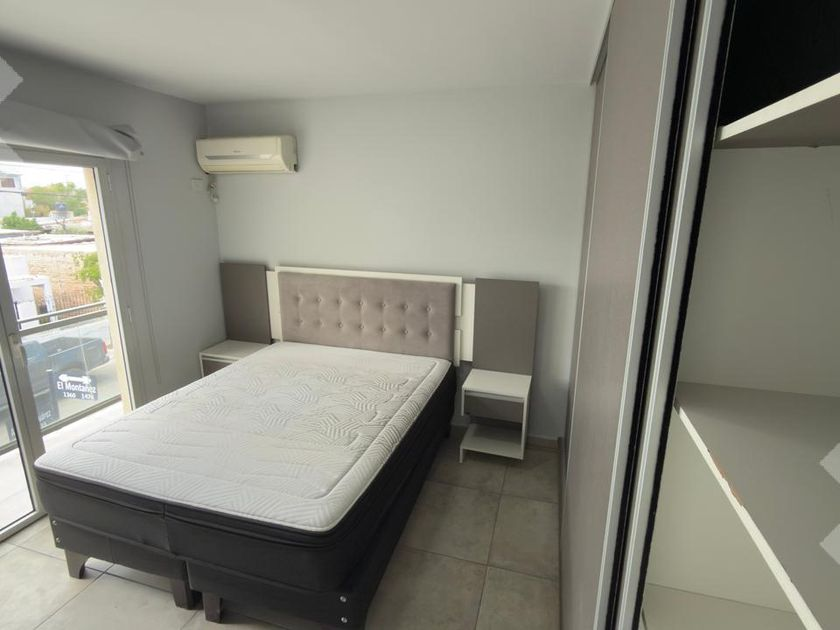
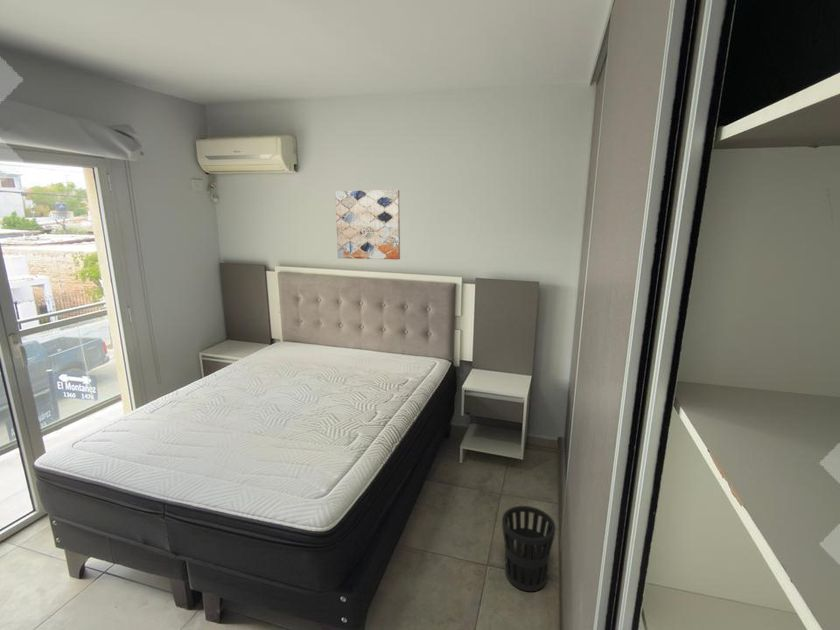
+ wastebasket (527, 548)
+ wall art (367, 225)
